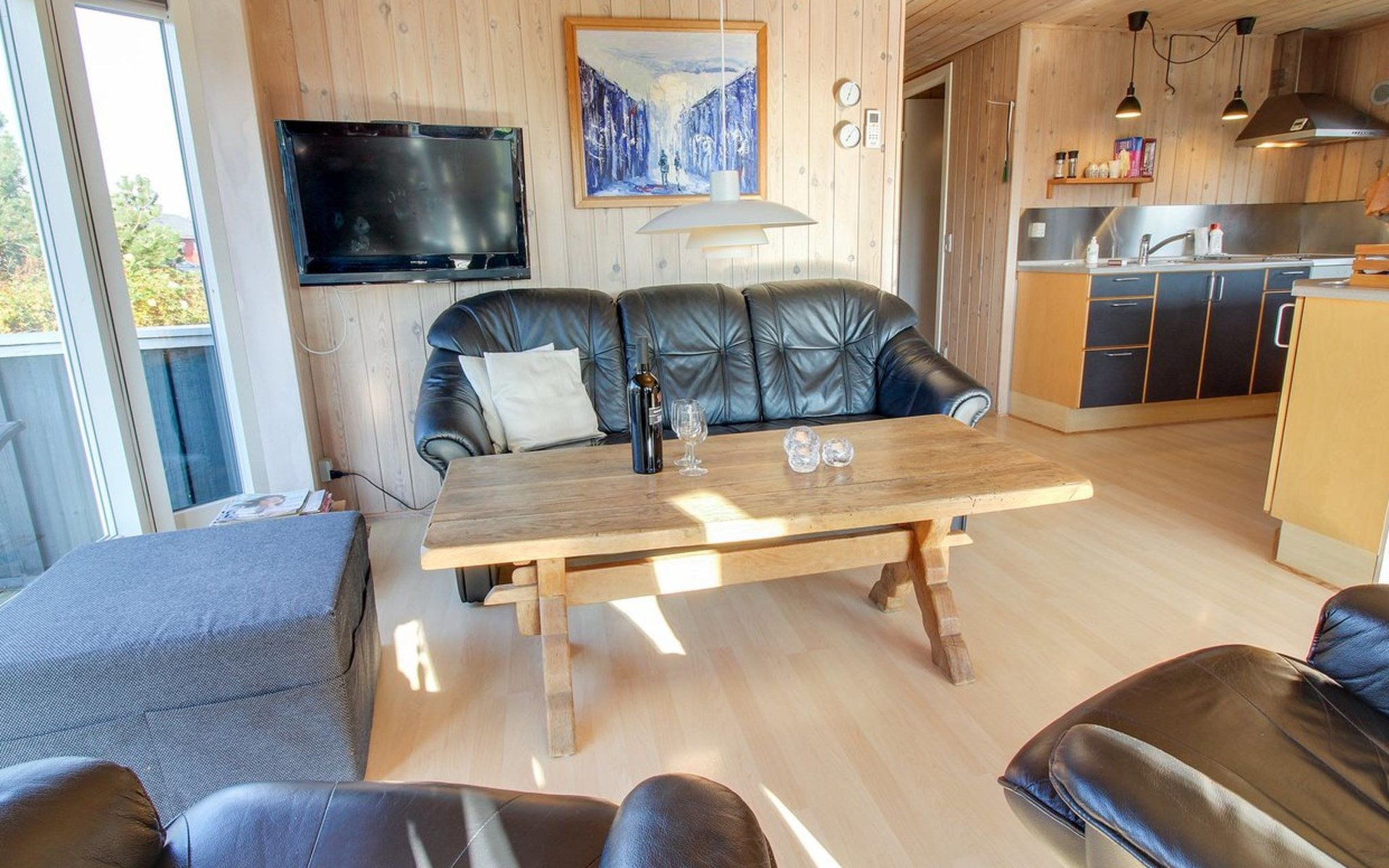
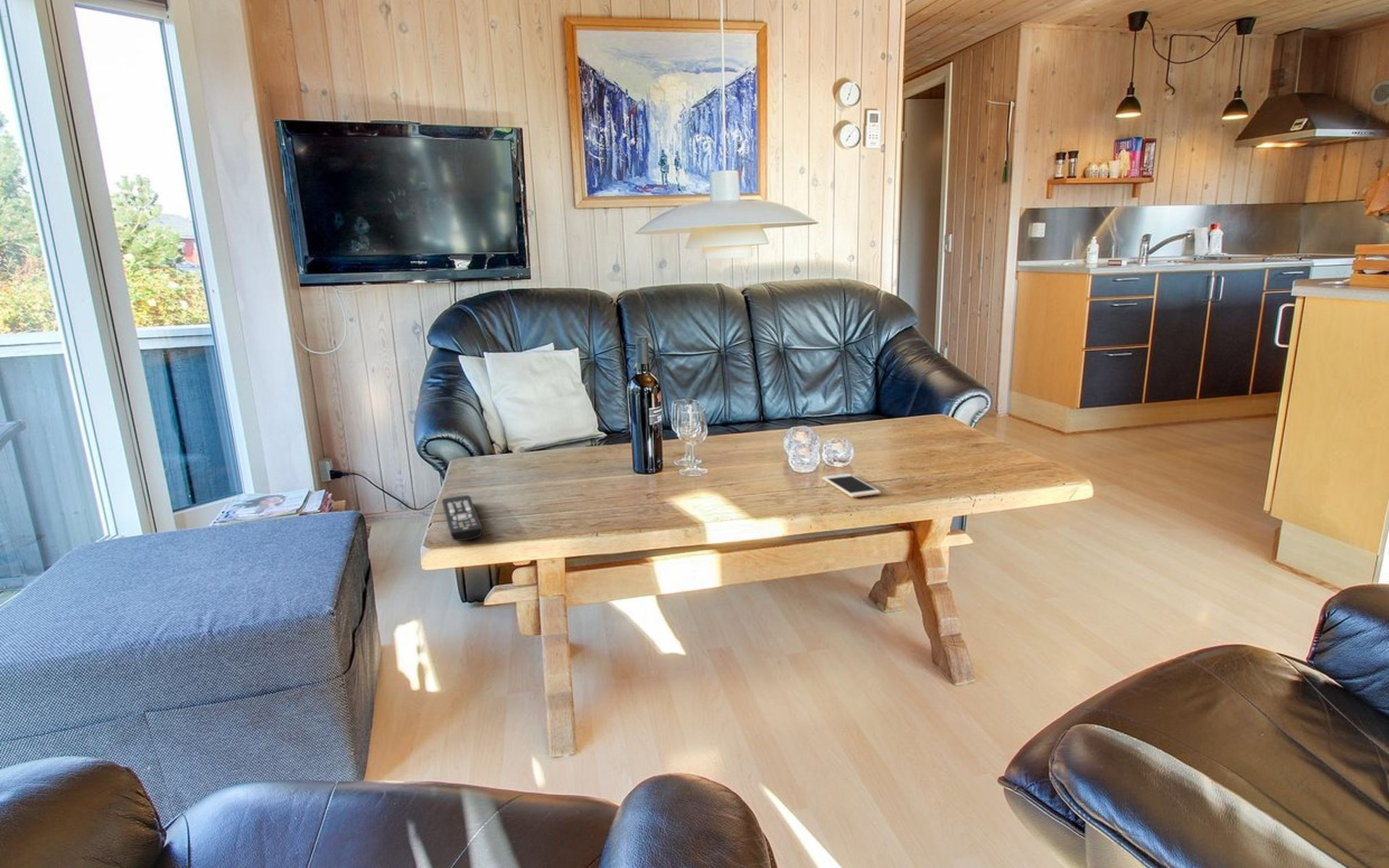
+ cell phone (850, 485)
+ remote control (461, 516)
